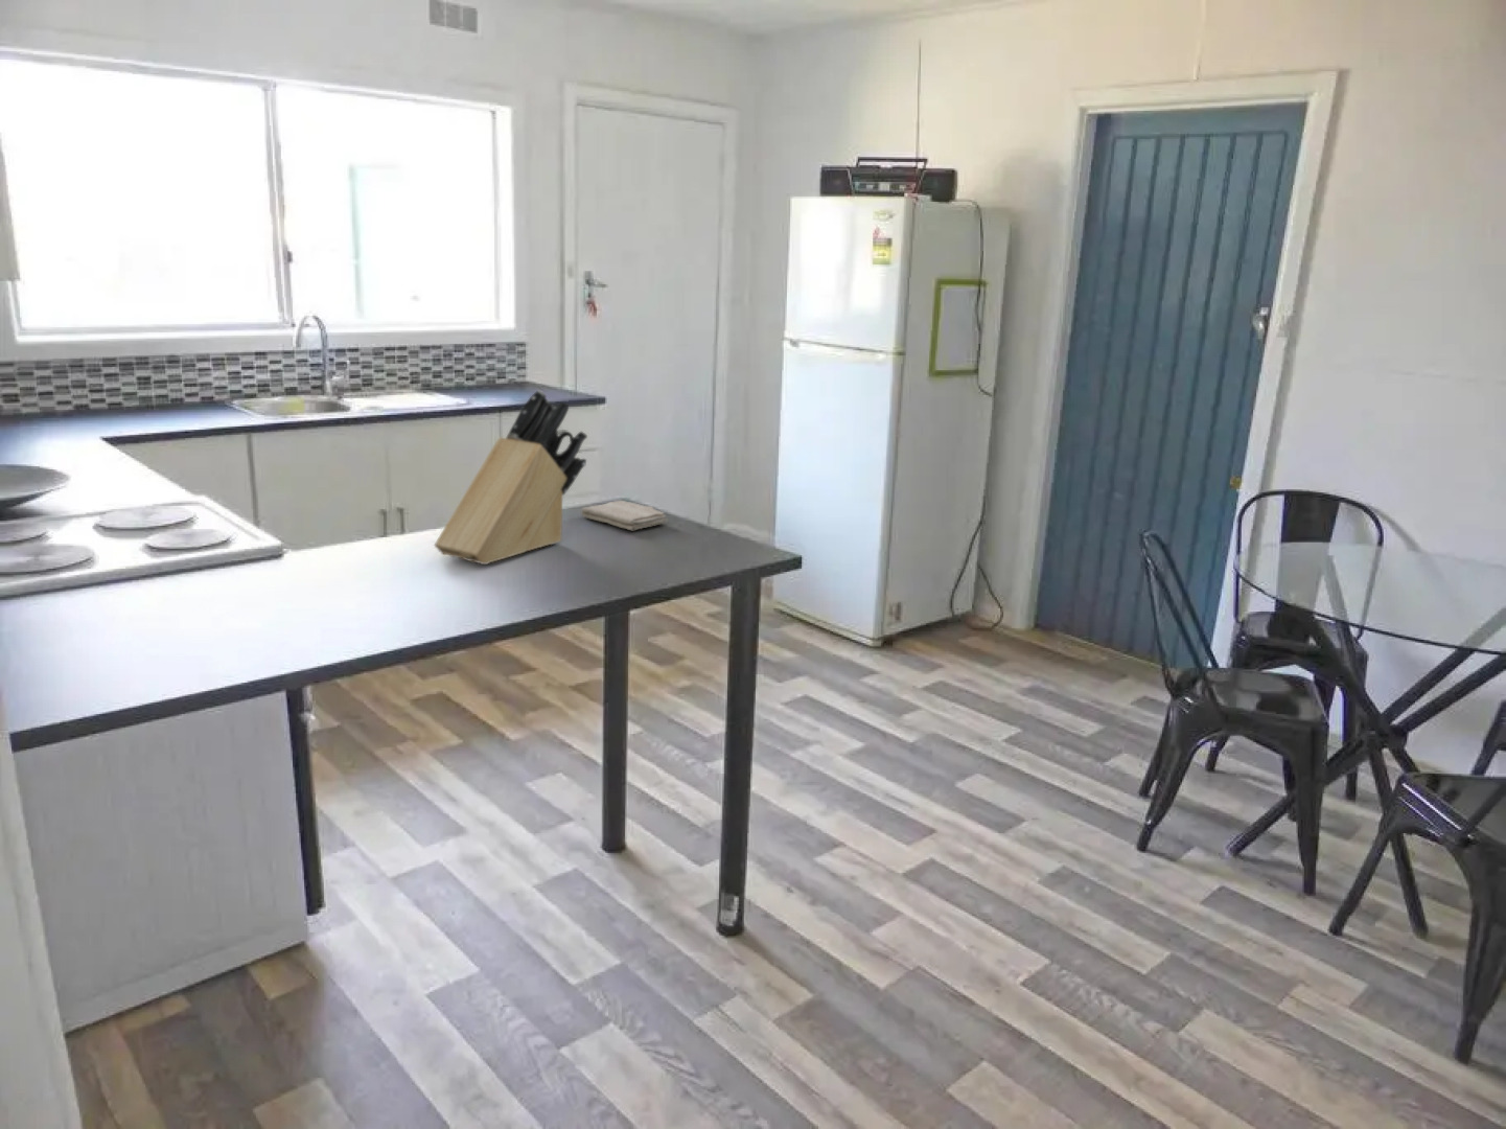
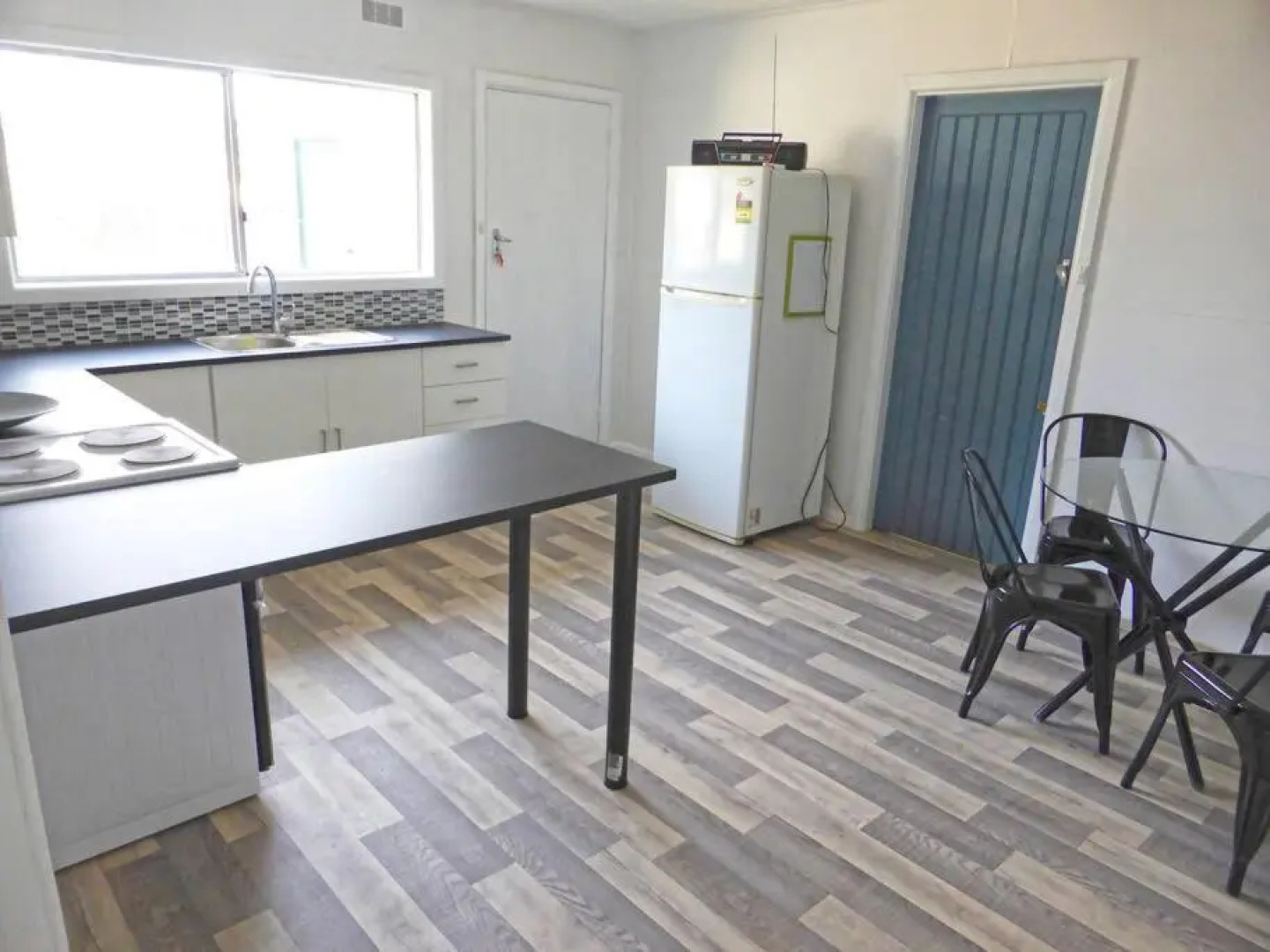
- knife block (515, 472)
- washcloth (624, 514)
